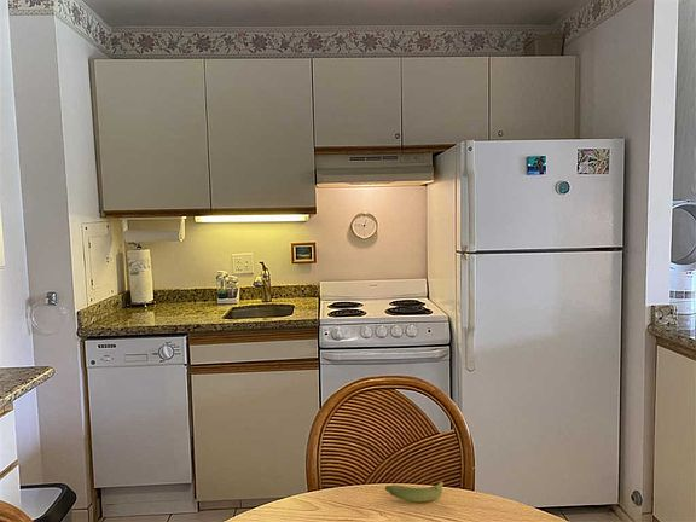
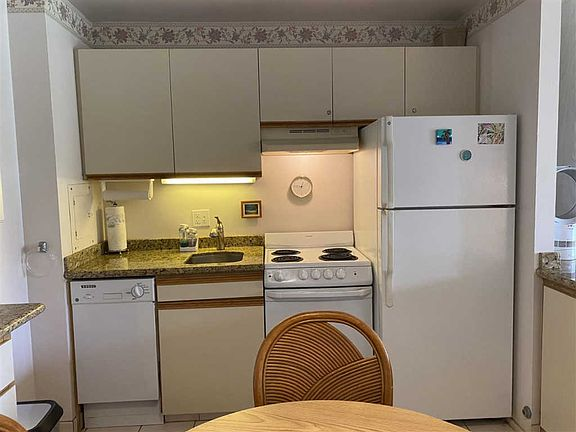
- banana (414, 492)
